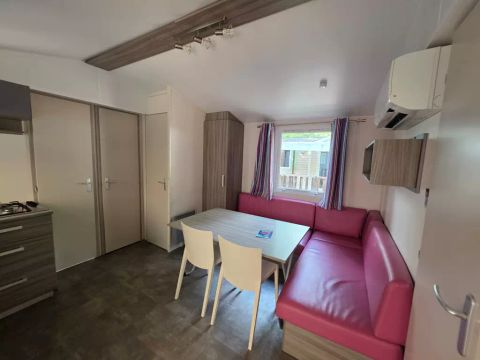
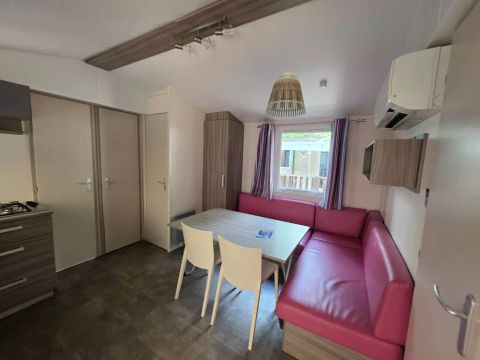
+ lamp shade (285, 94)
